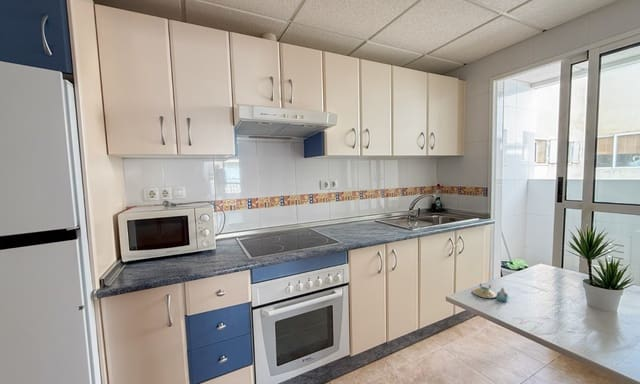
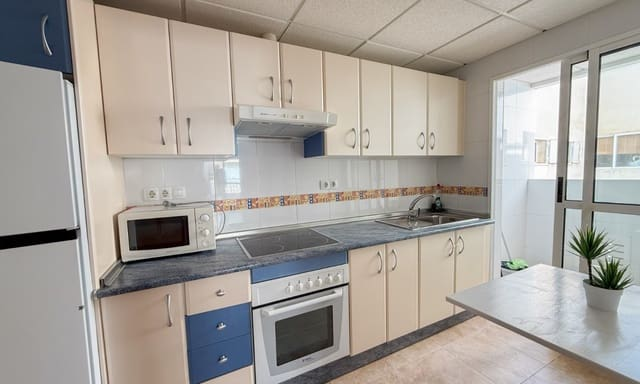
- salt and pepper shaker set (489, 290)
